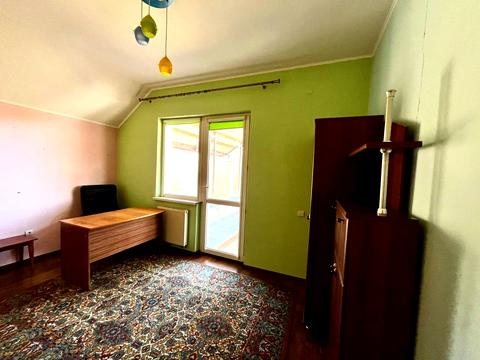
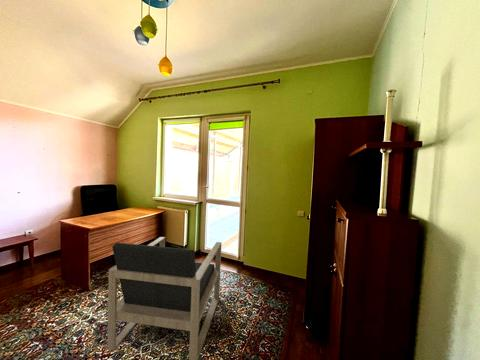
+ armchair (173, 276)
